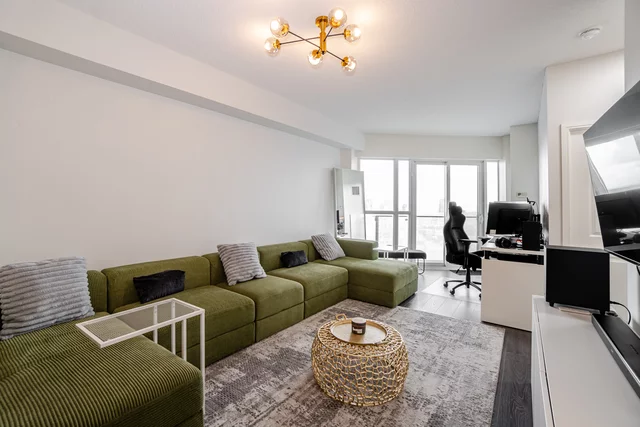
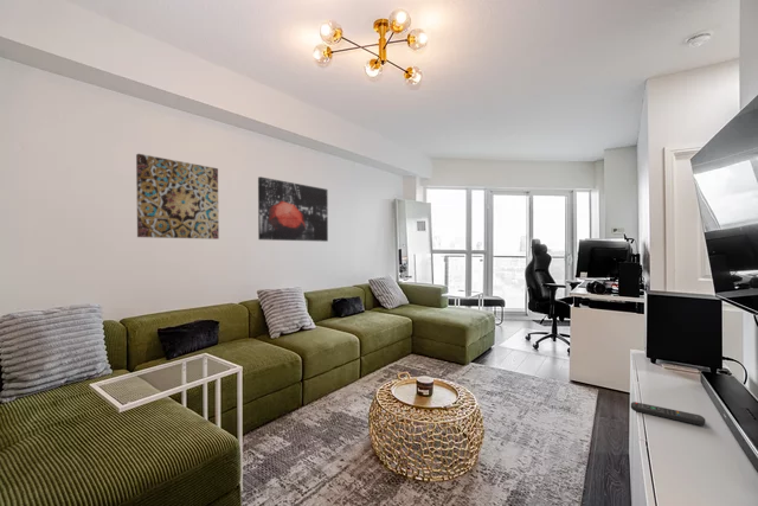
+ wall art (296, 212)
+ remote control (666, 412)
+ wall art (180, 199)
